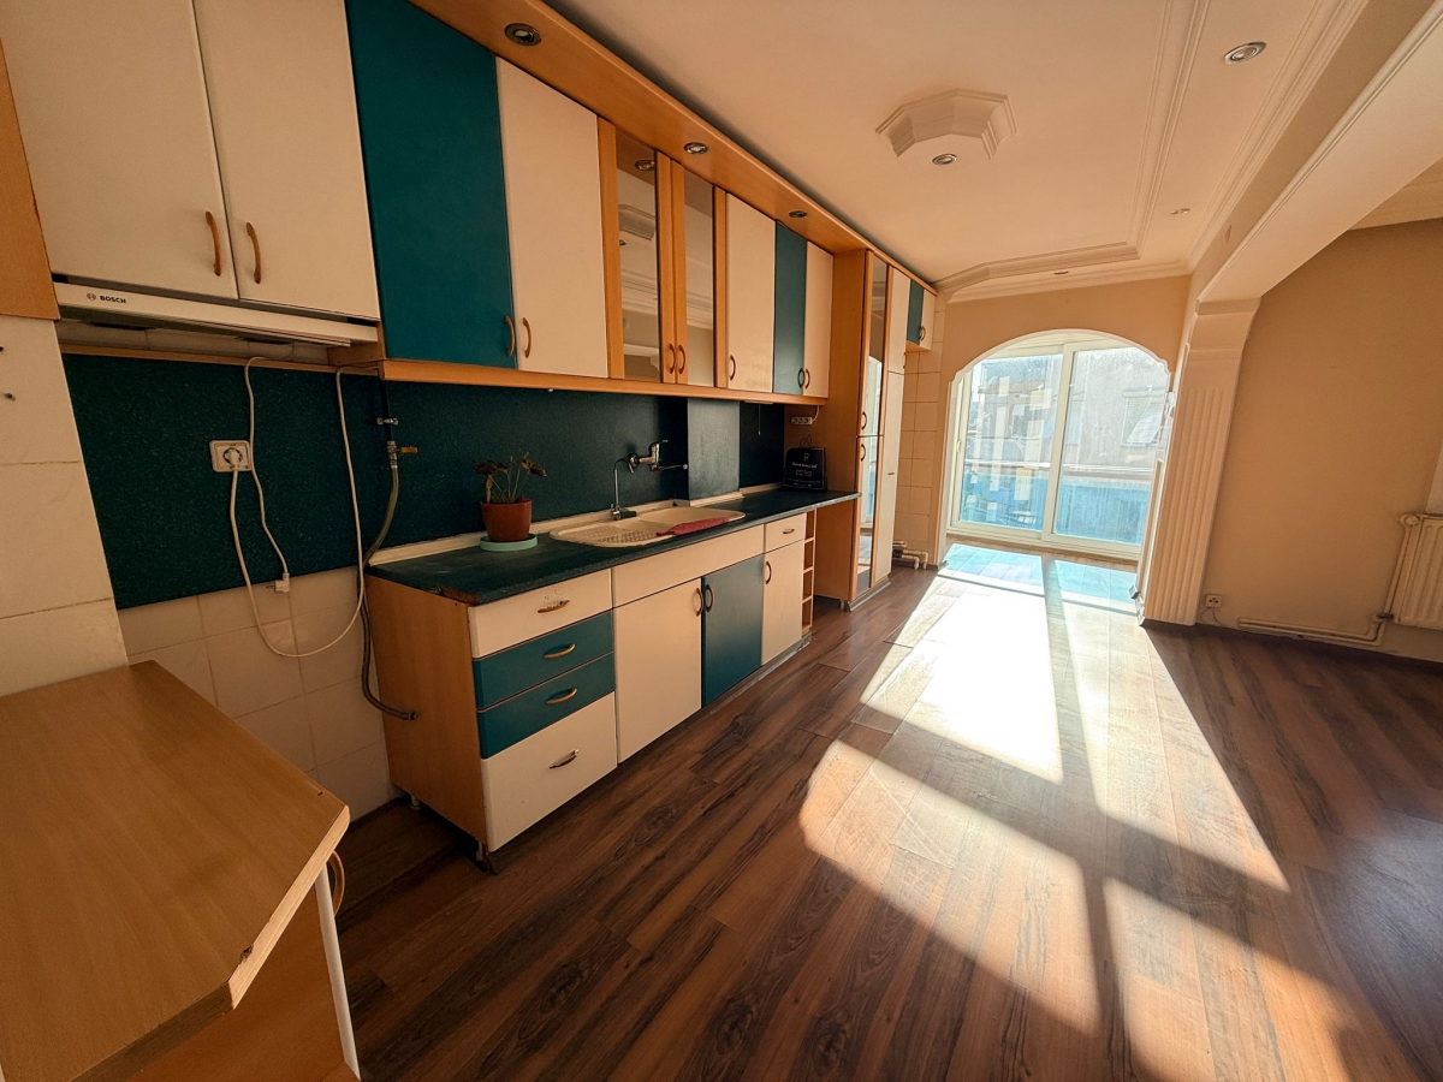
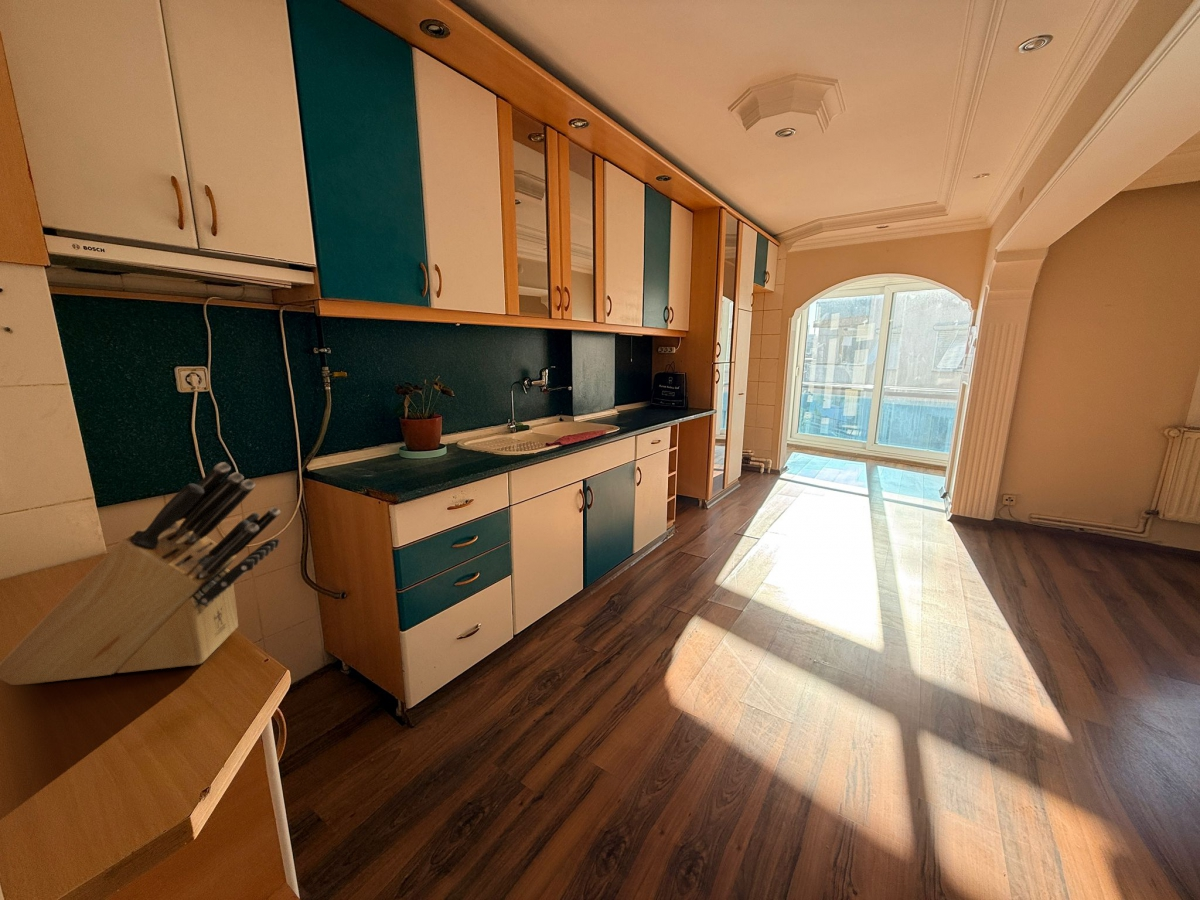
+ knife block (148, 564)
